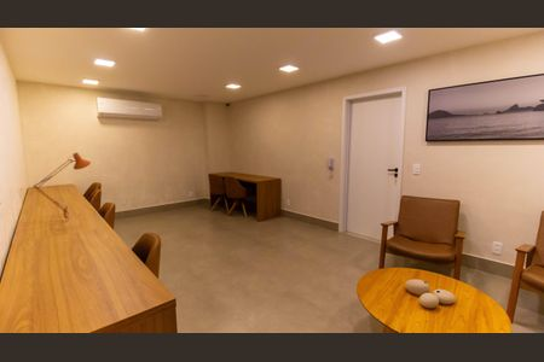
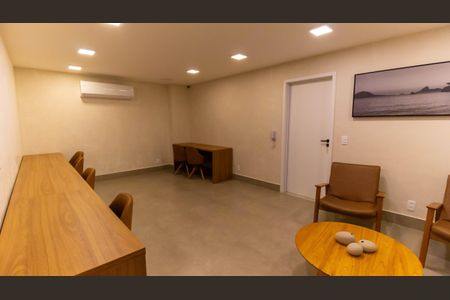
- desk lamp (53, 175)
